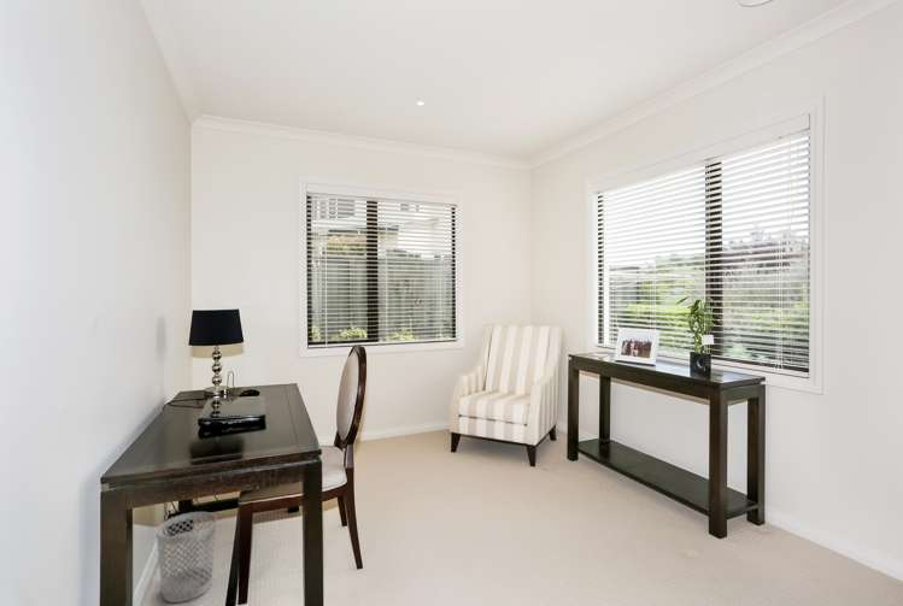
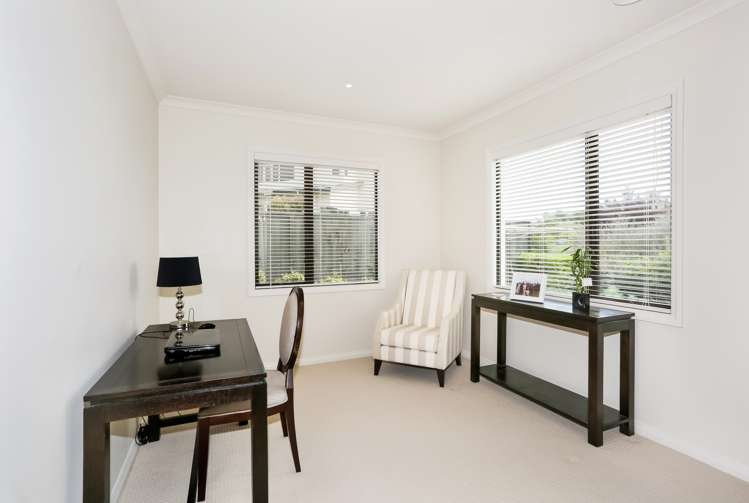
- wastebasket (187, 555)
